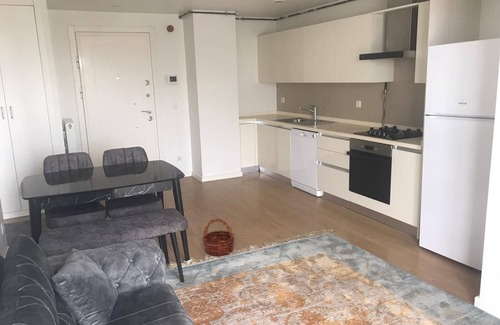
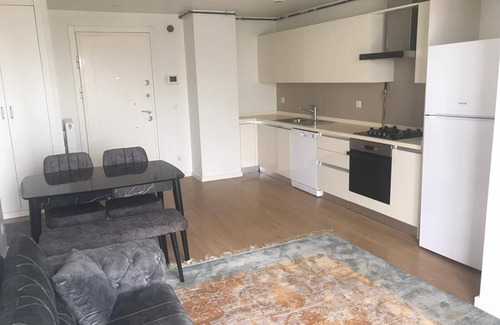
- basket (218, 234)
